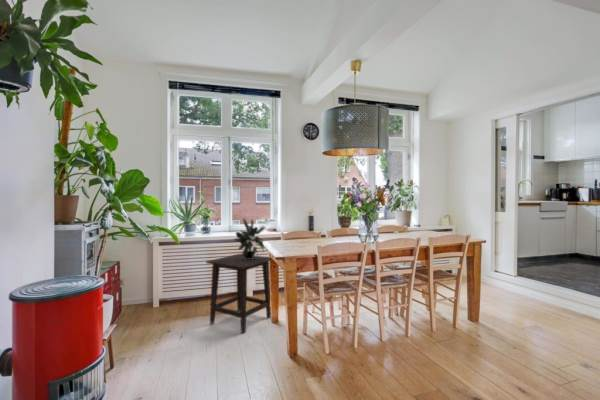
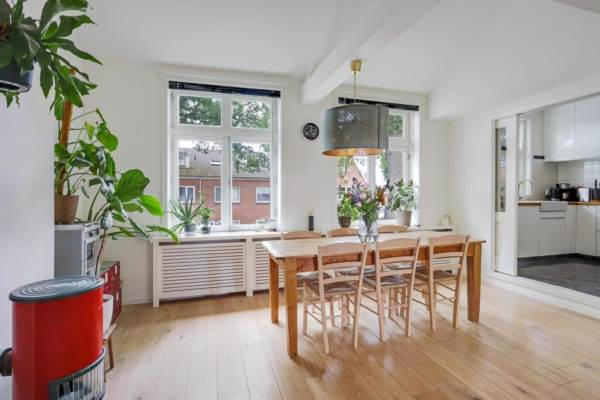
- potted plant (250, 238)
- side table (241, 289)
